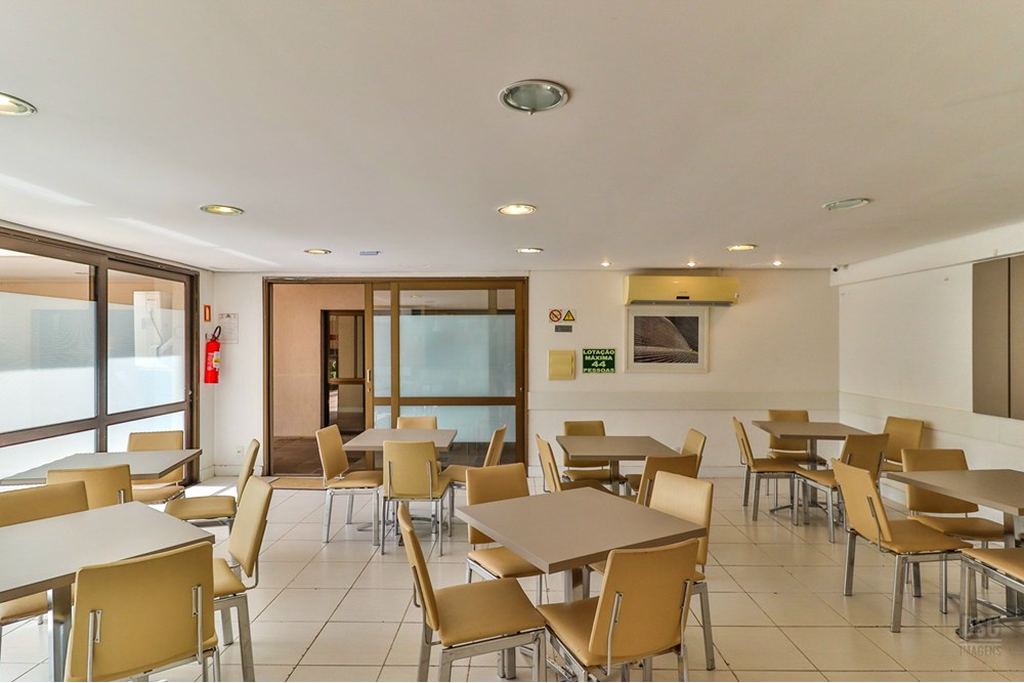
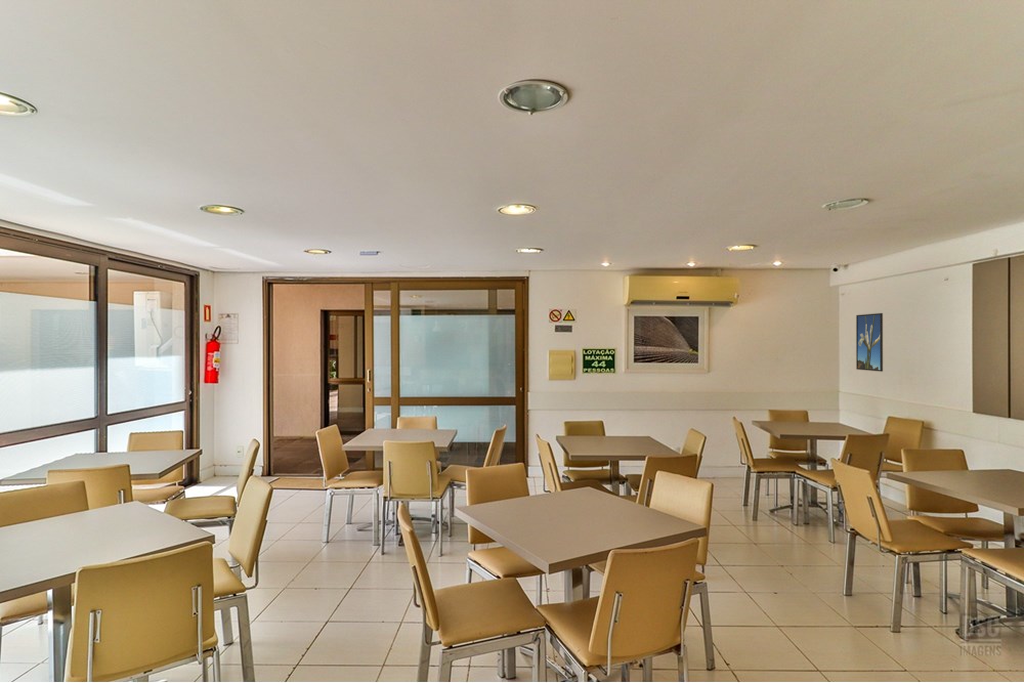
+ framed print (869, 342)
